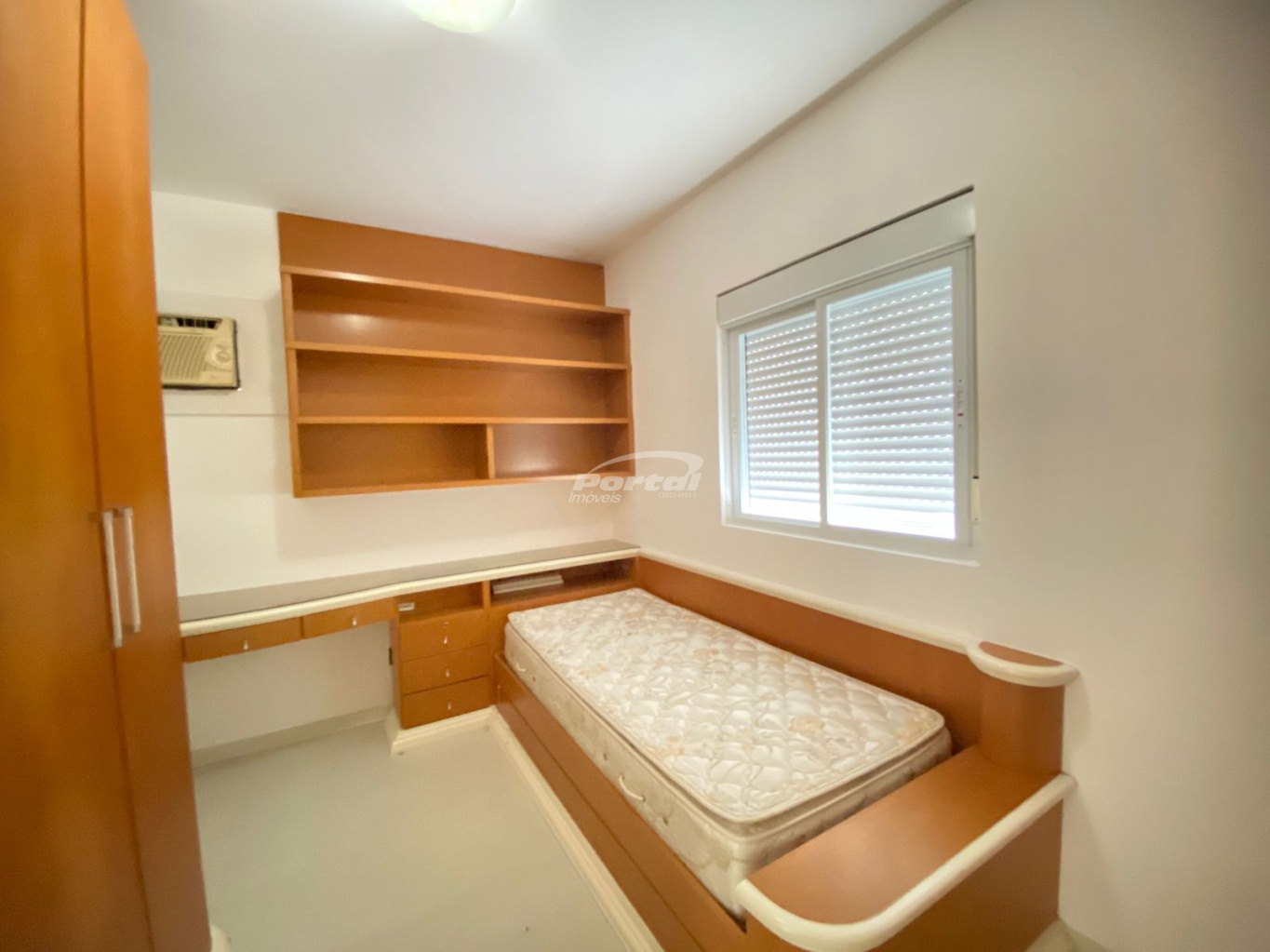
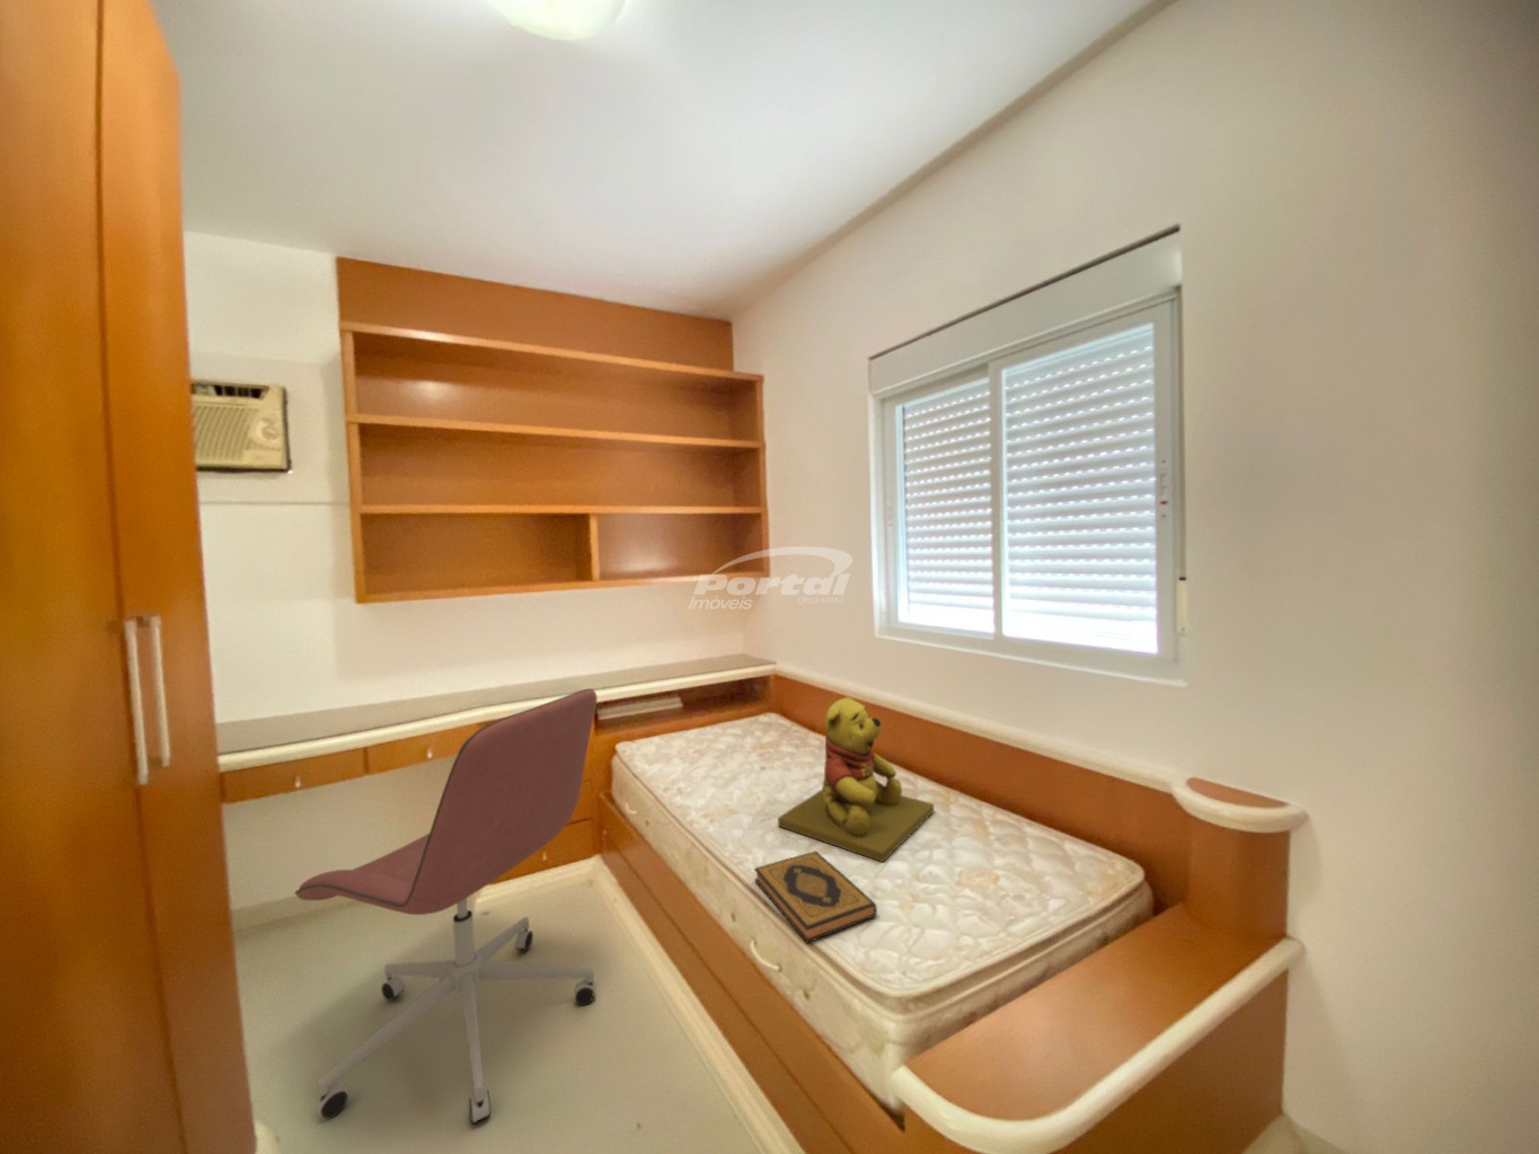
+ teddy bear (856, 760)
+ hardback book (812, 890)
+ office chair (462, 862)
